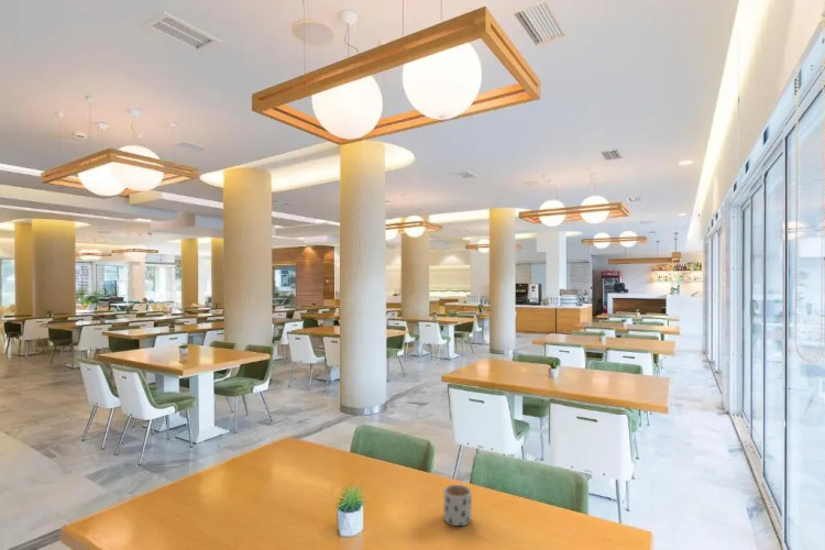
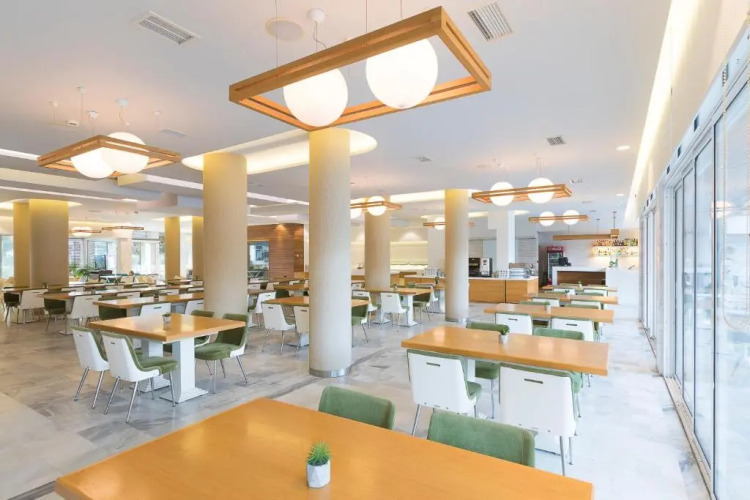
- mug (457, 502)
